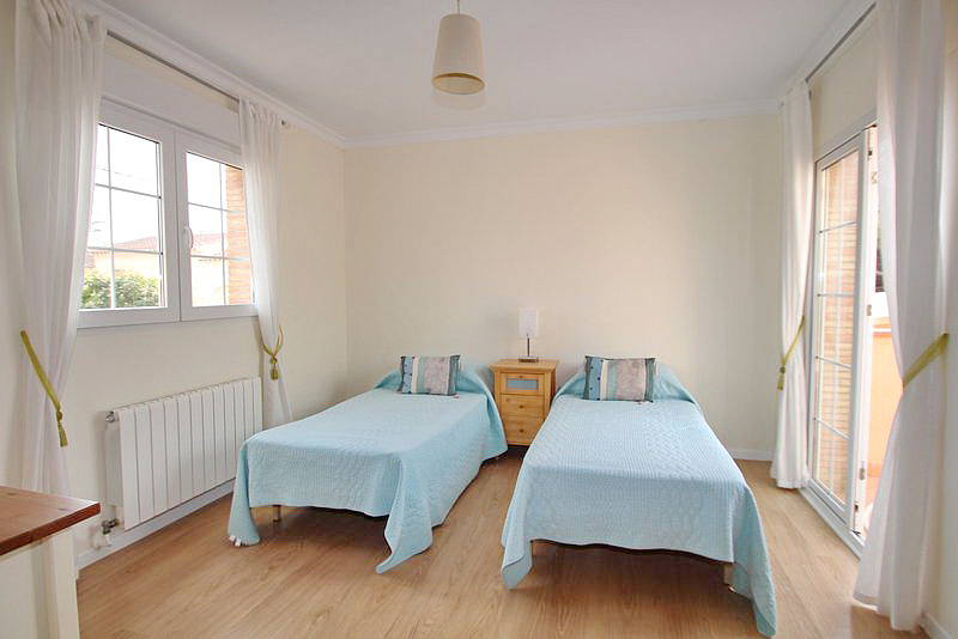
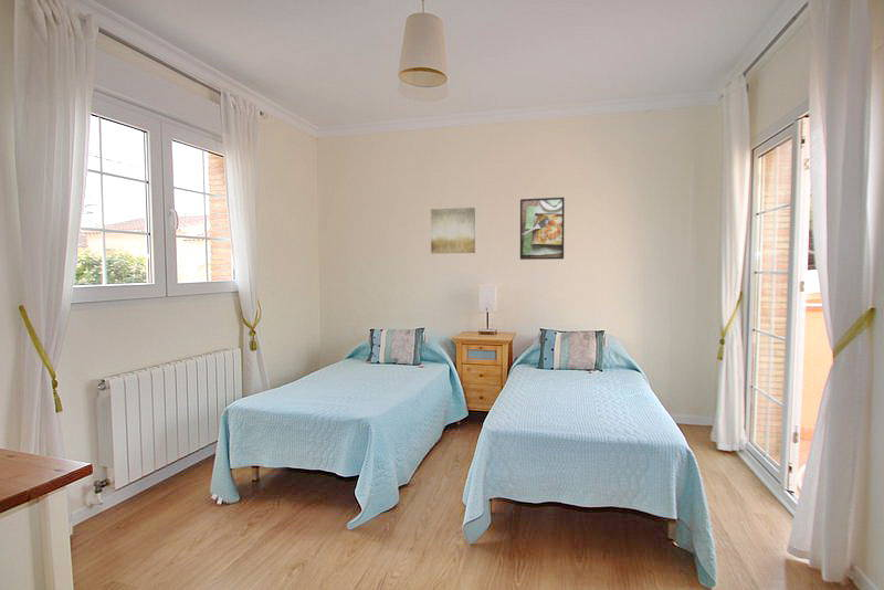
+ wall art (452, 231)
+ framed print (541, 229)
